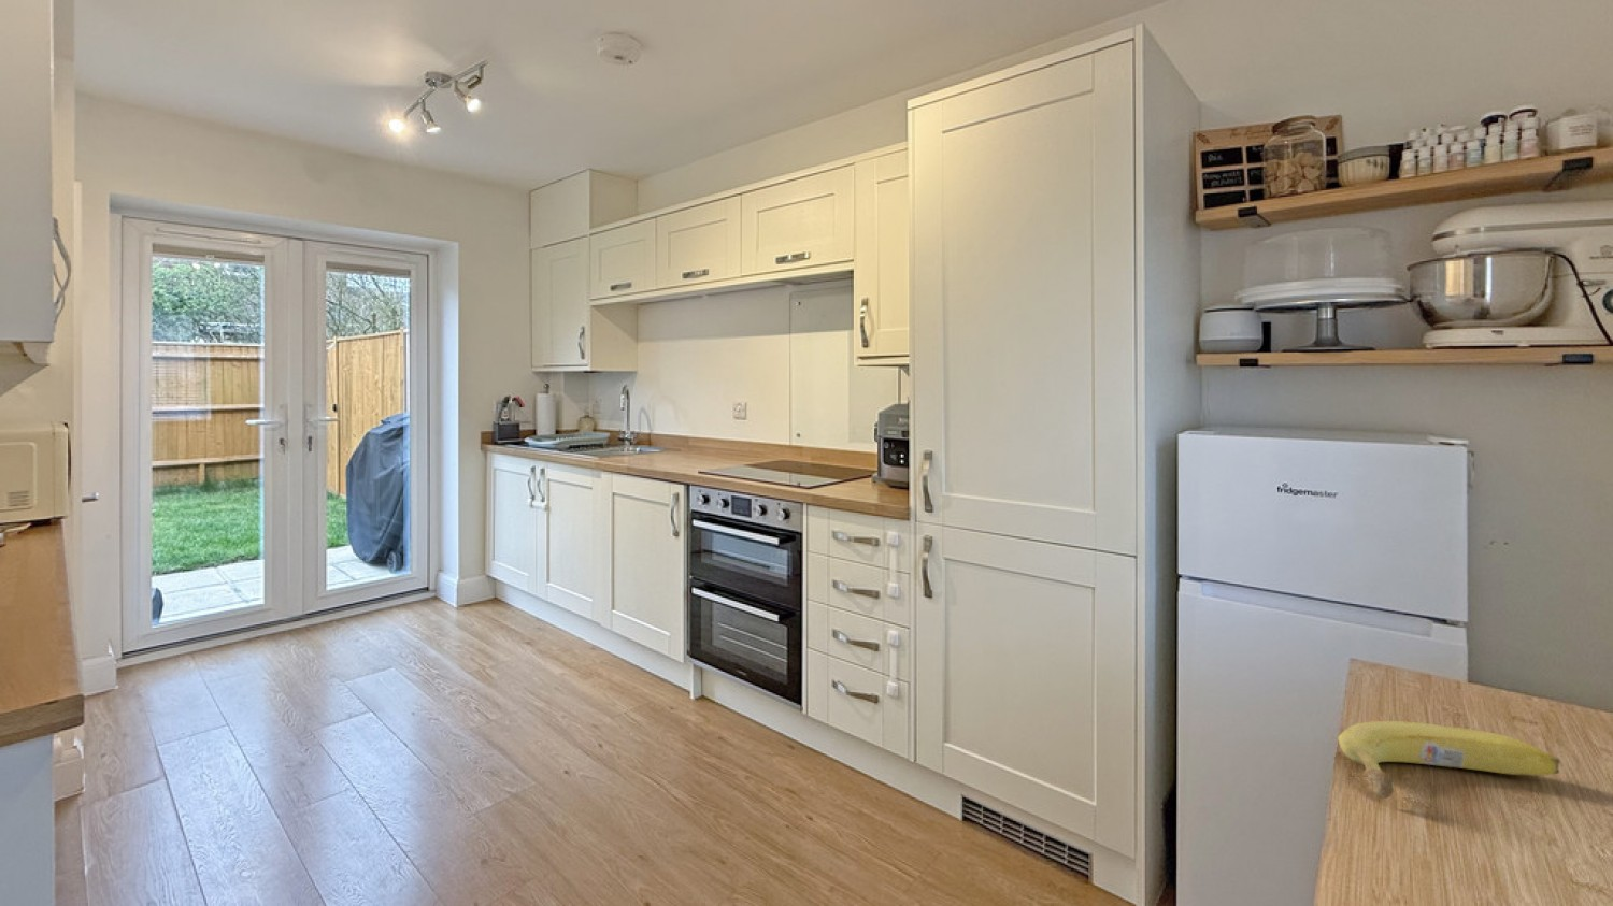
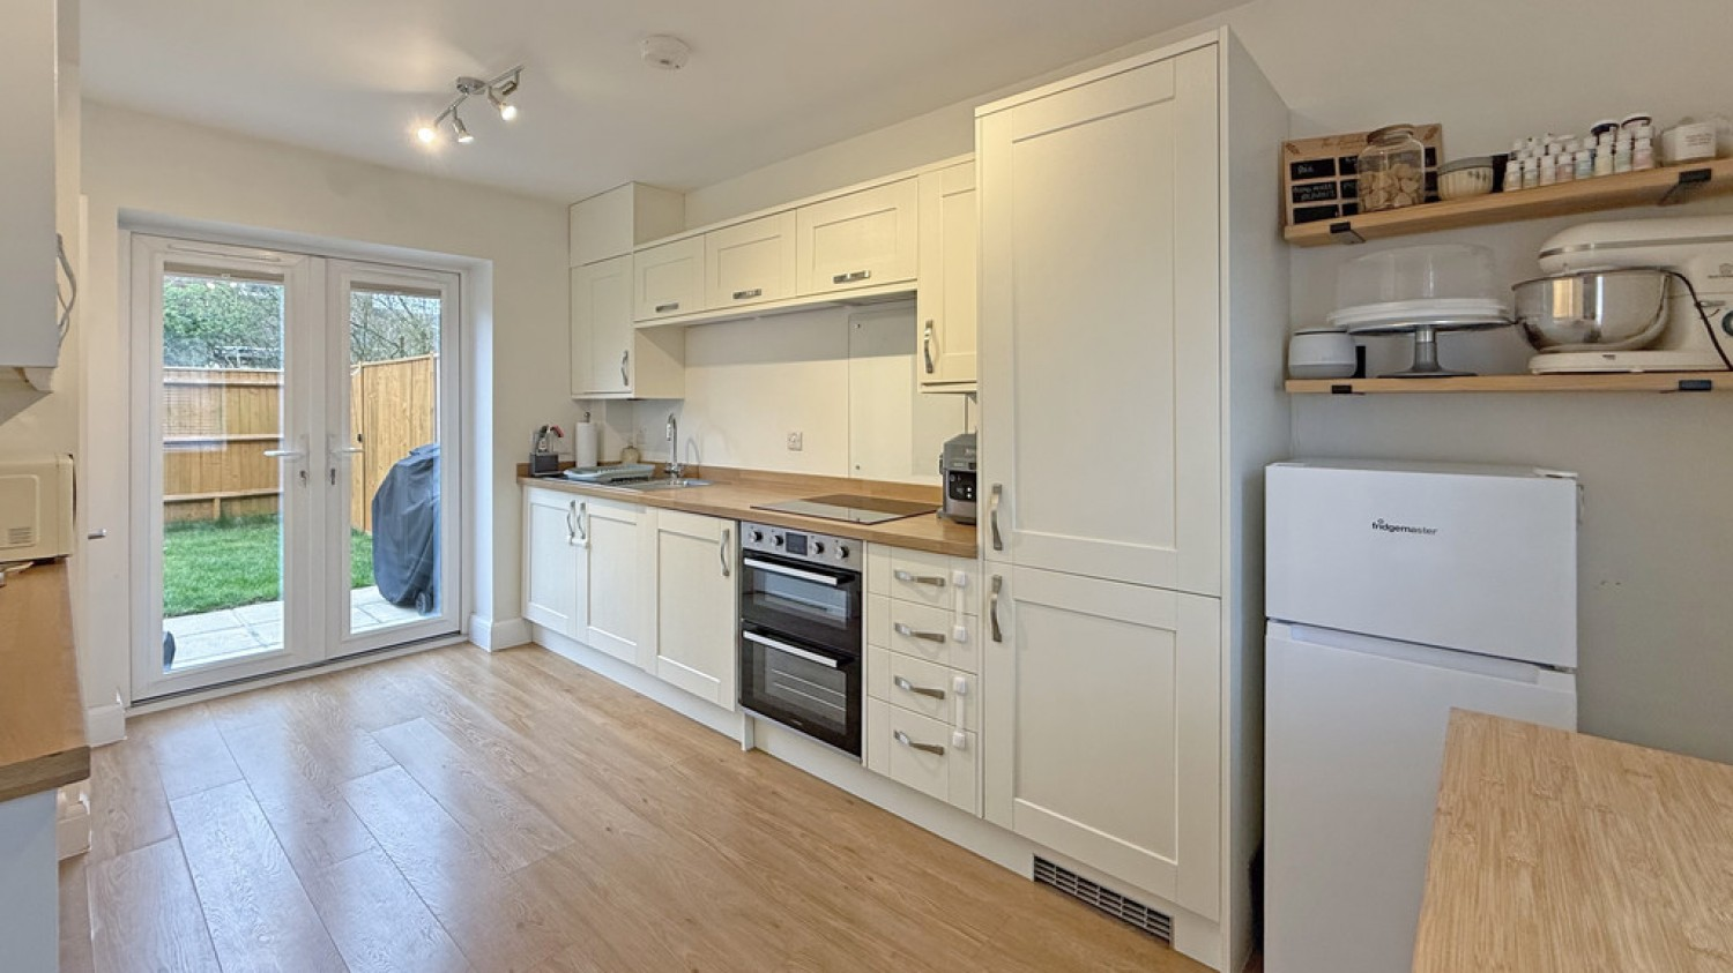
- fruit (1435, 761)
